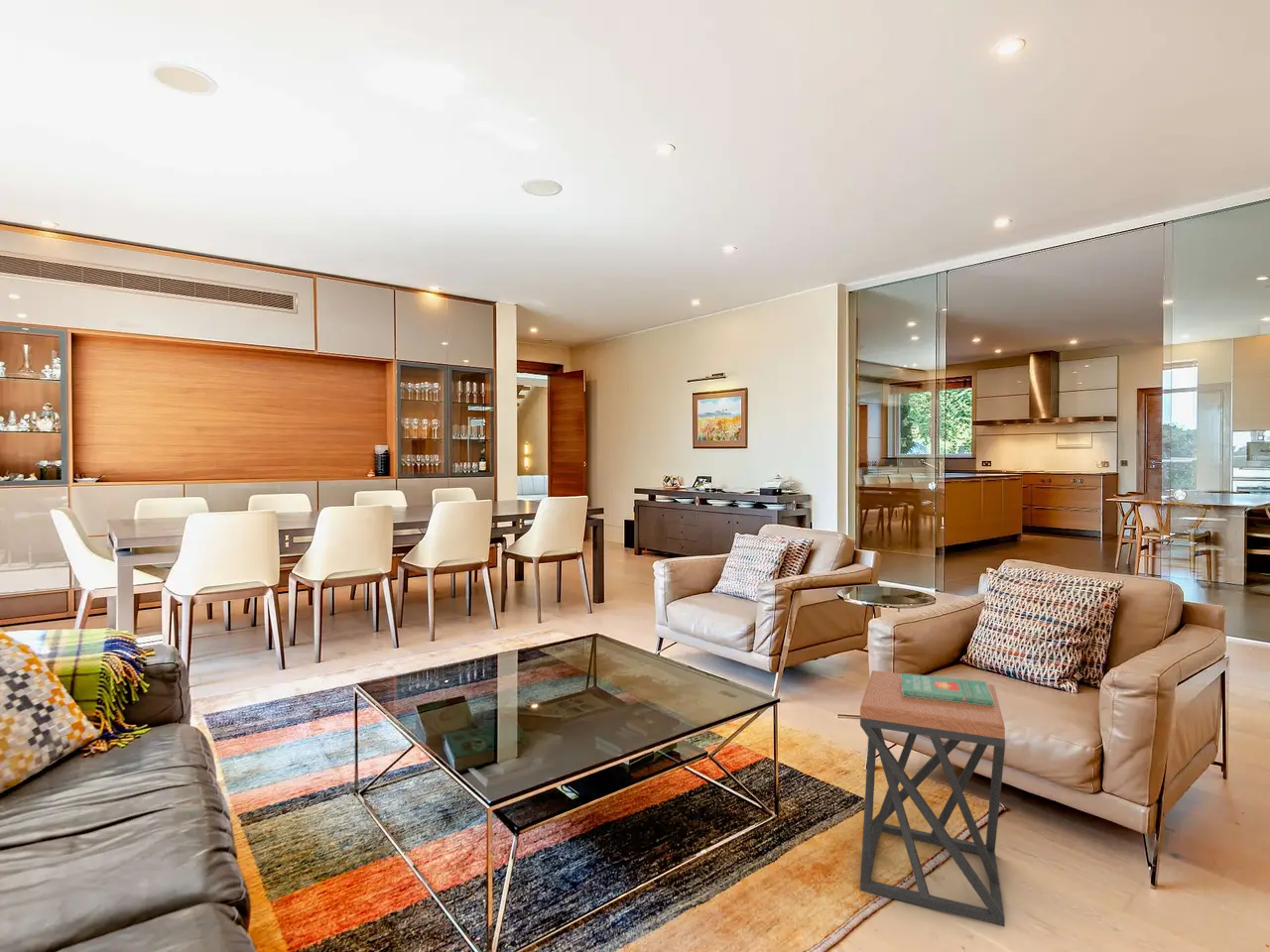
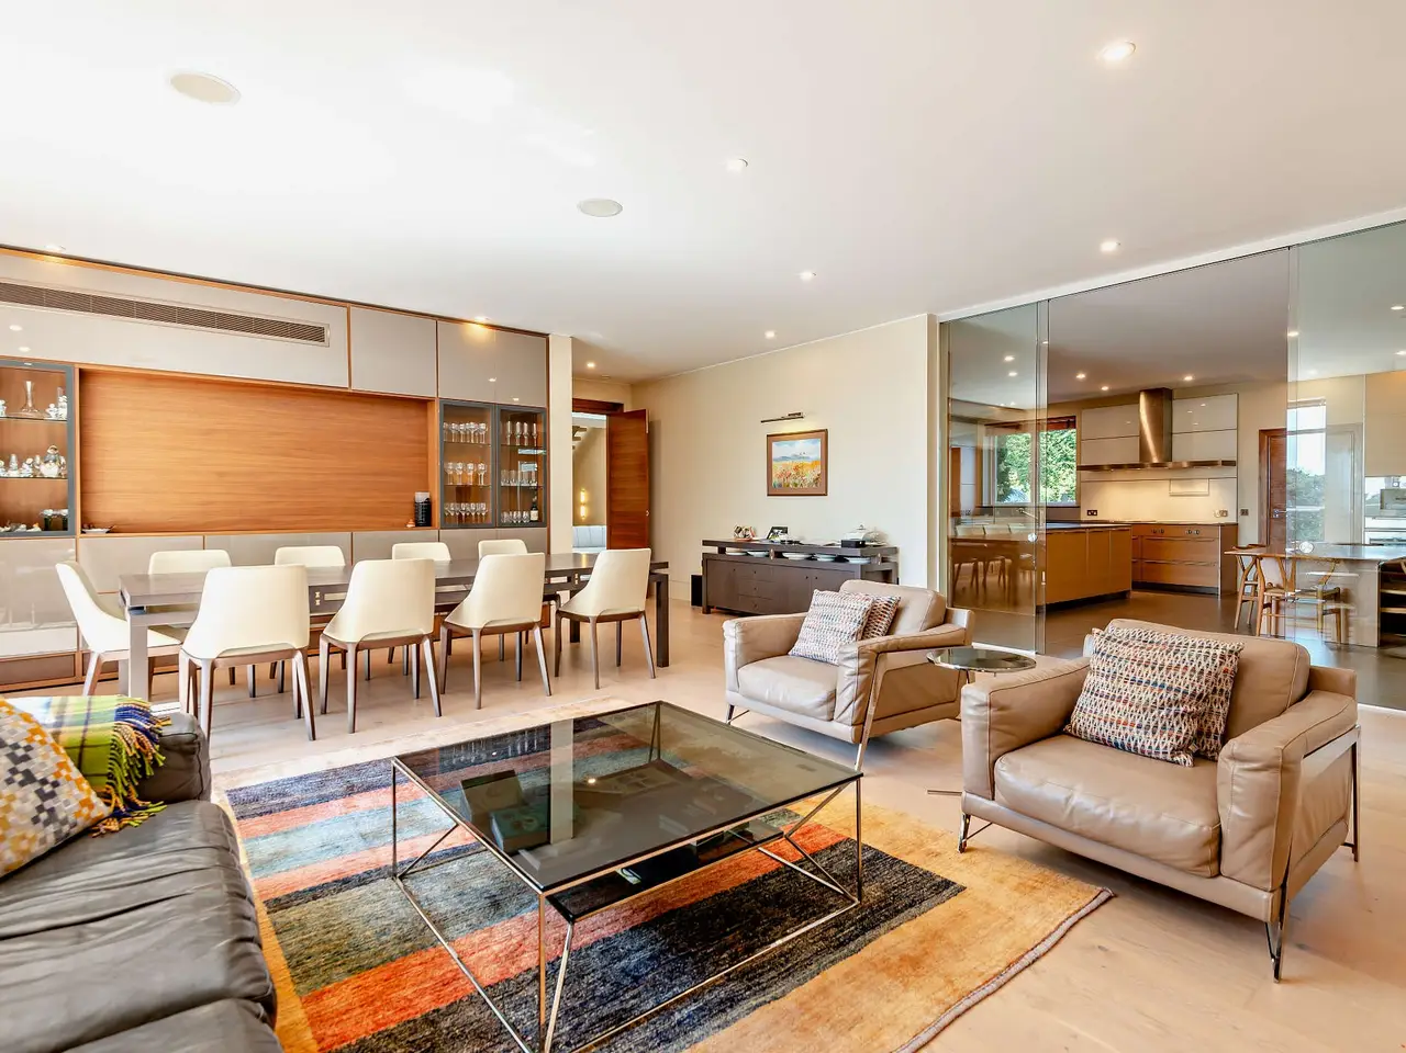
- stool (925, 777)
- book (945, 687)
